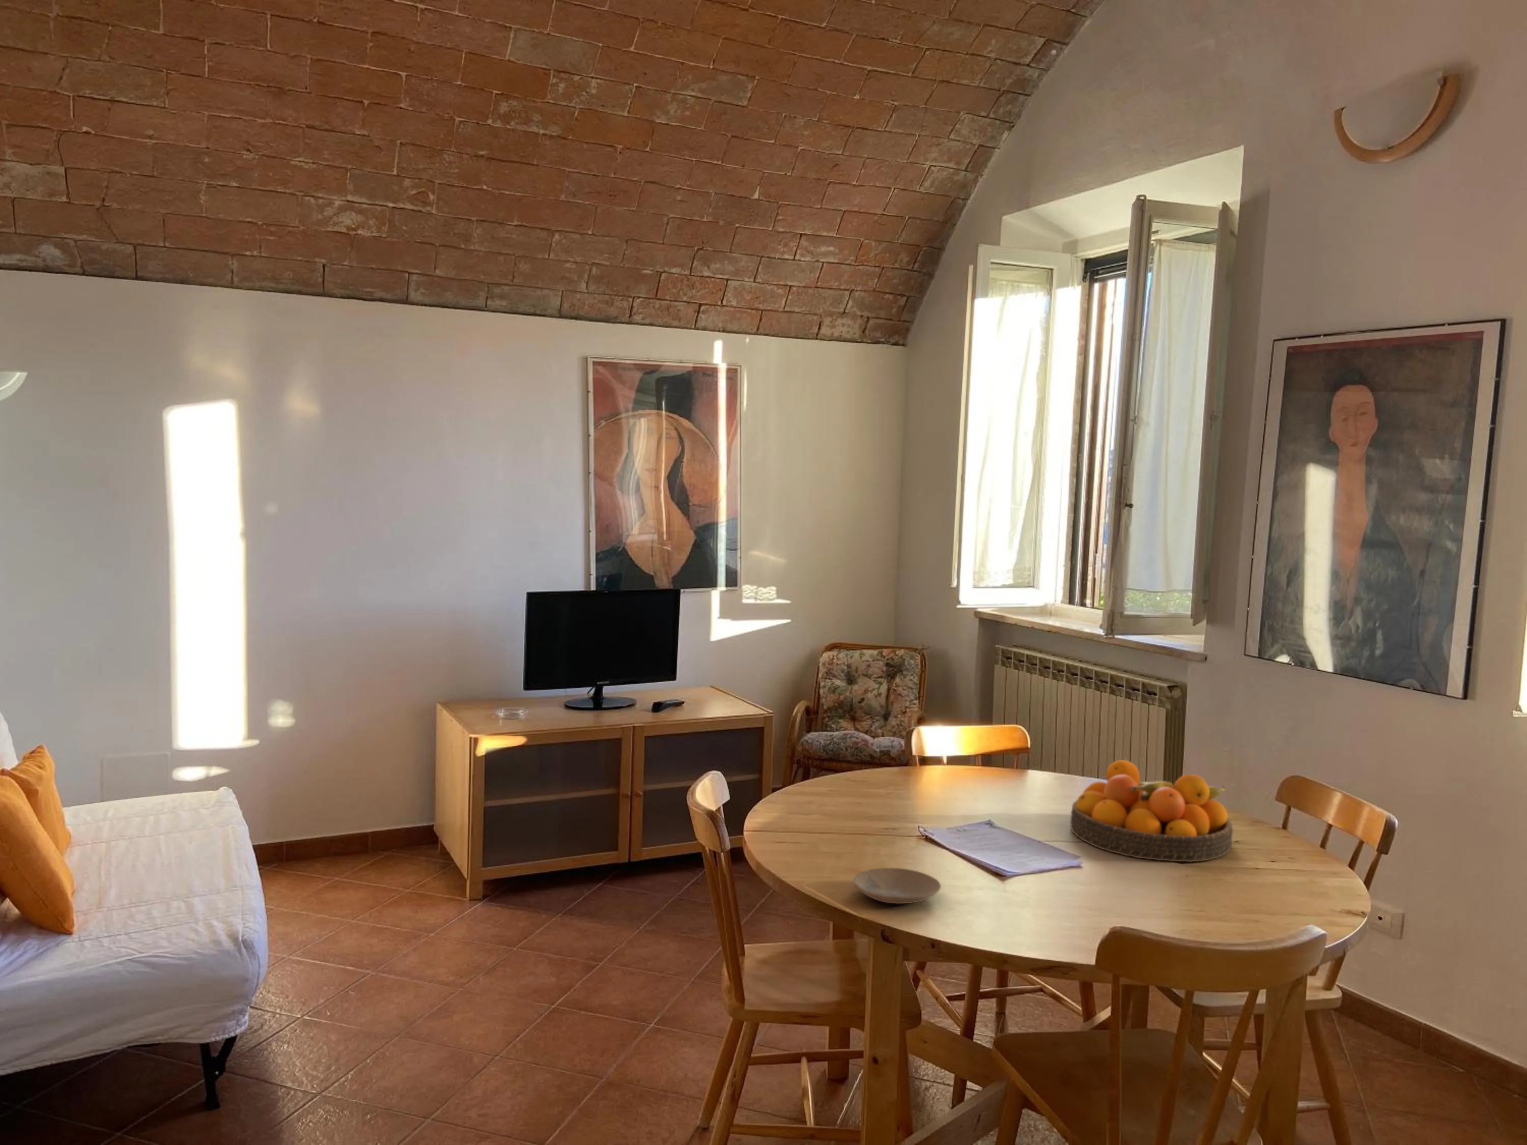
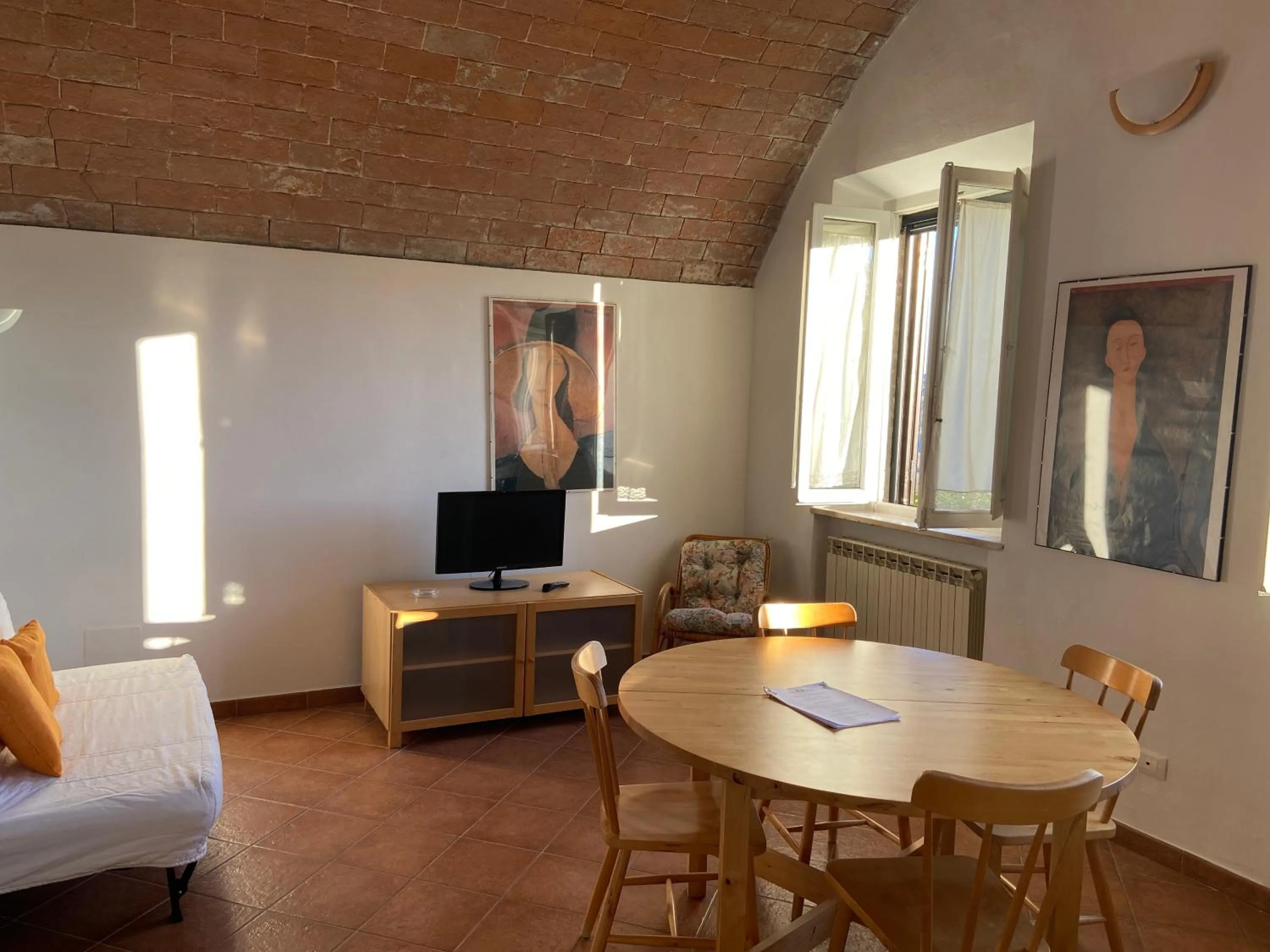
- plate (896, 889)
- fruit bowl (1151, 803)
